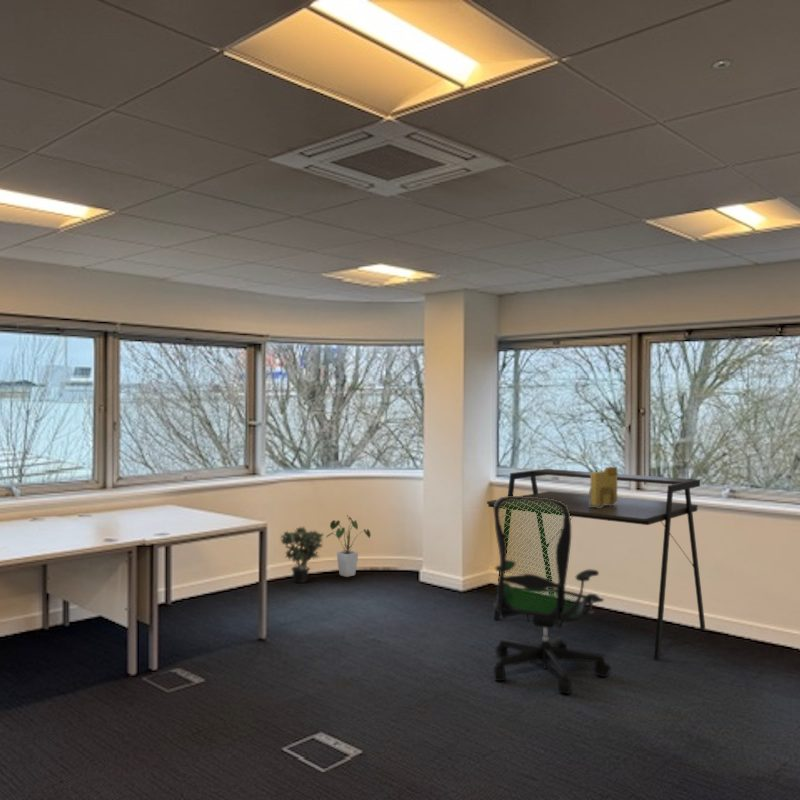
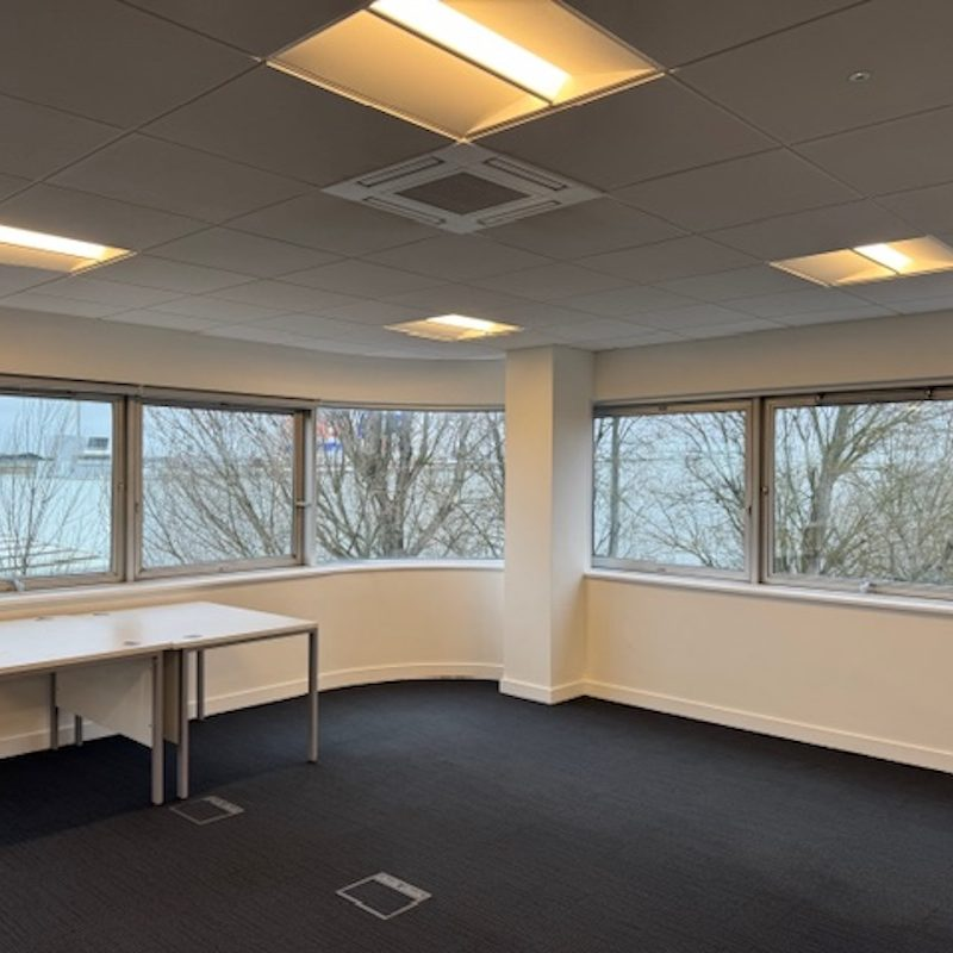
- desk (599, 519)
- potted plant (303, 554)
- folder (601, 486)
- office chair (546, 580)
- house plant (350, 546)
